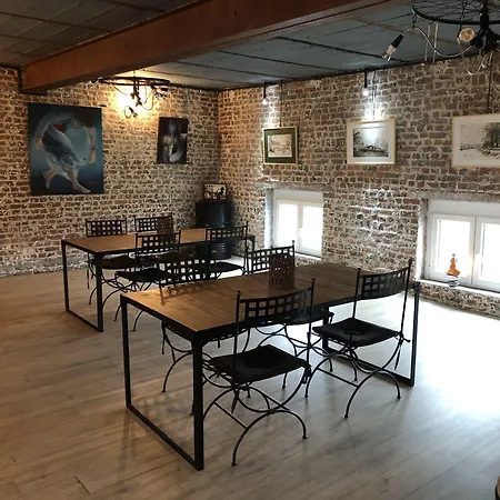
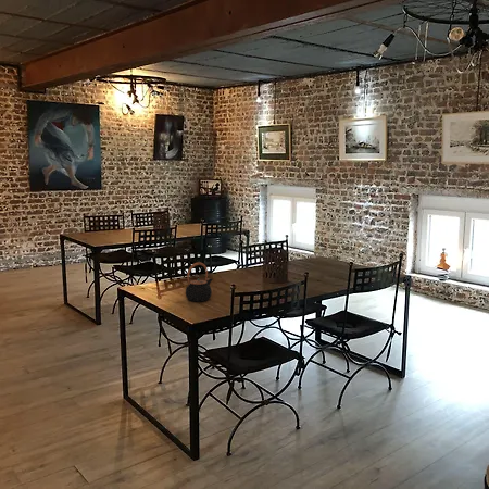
+ teapot (200, 280)
